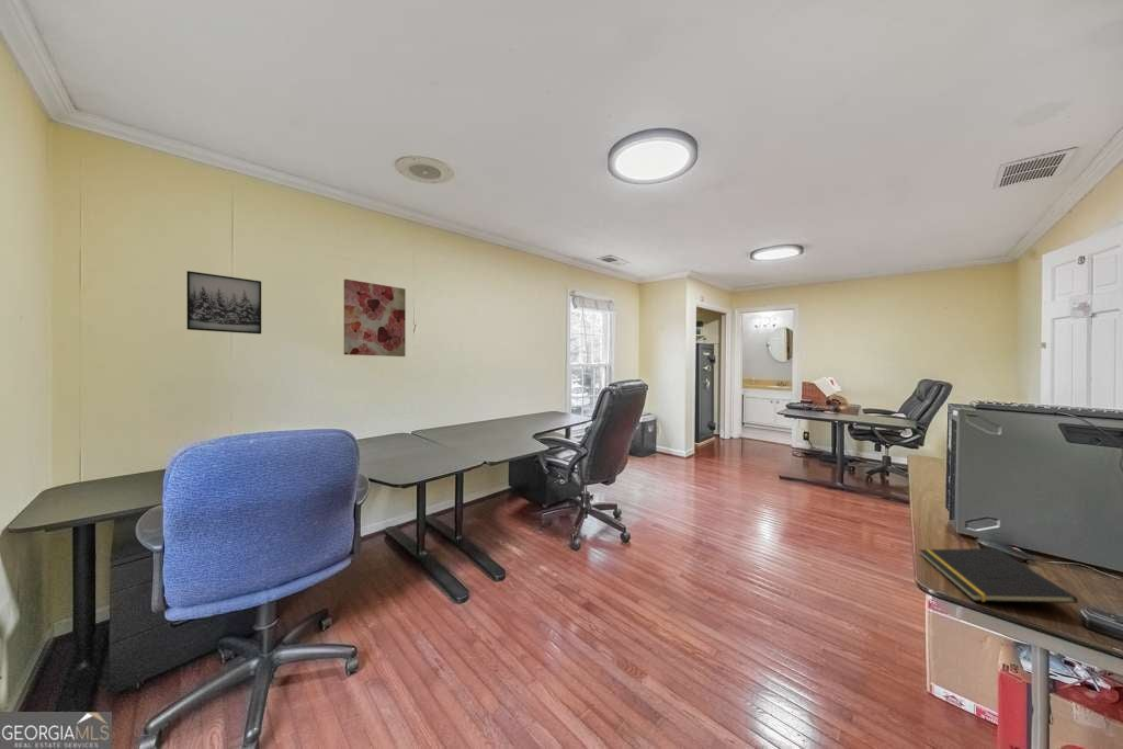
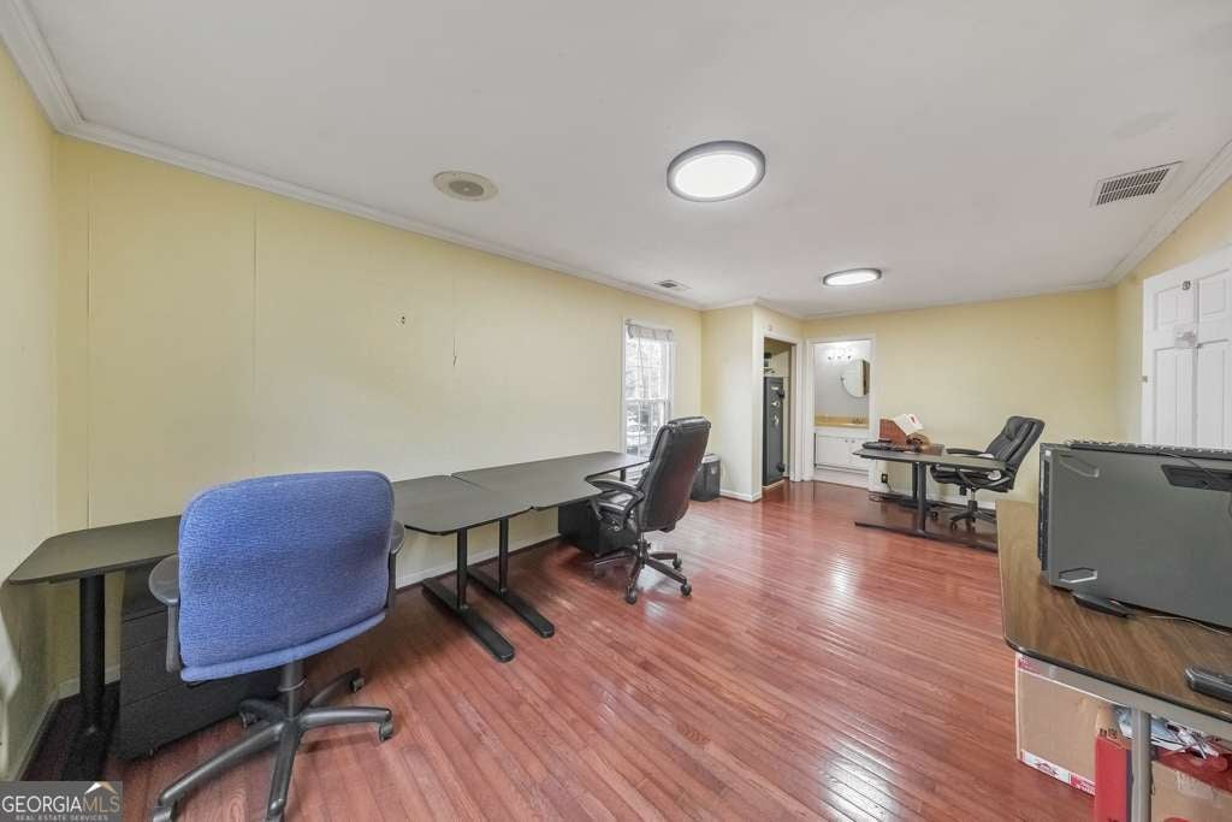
- wall art (225, 304)
- notepad (986, 572)
- wall art (376, 319)
